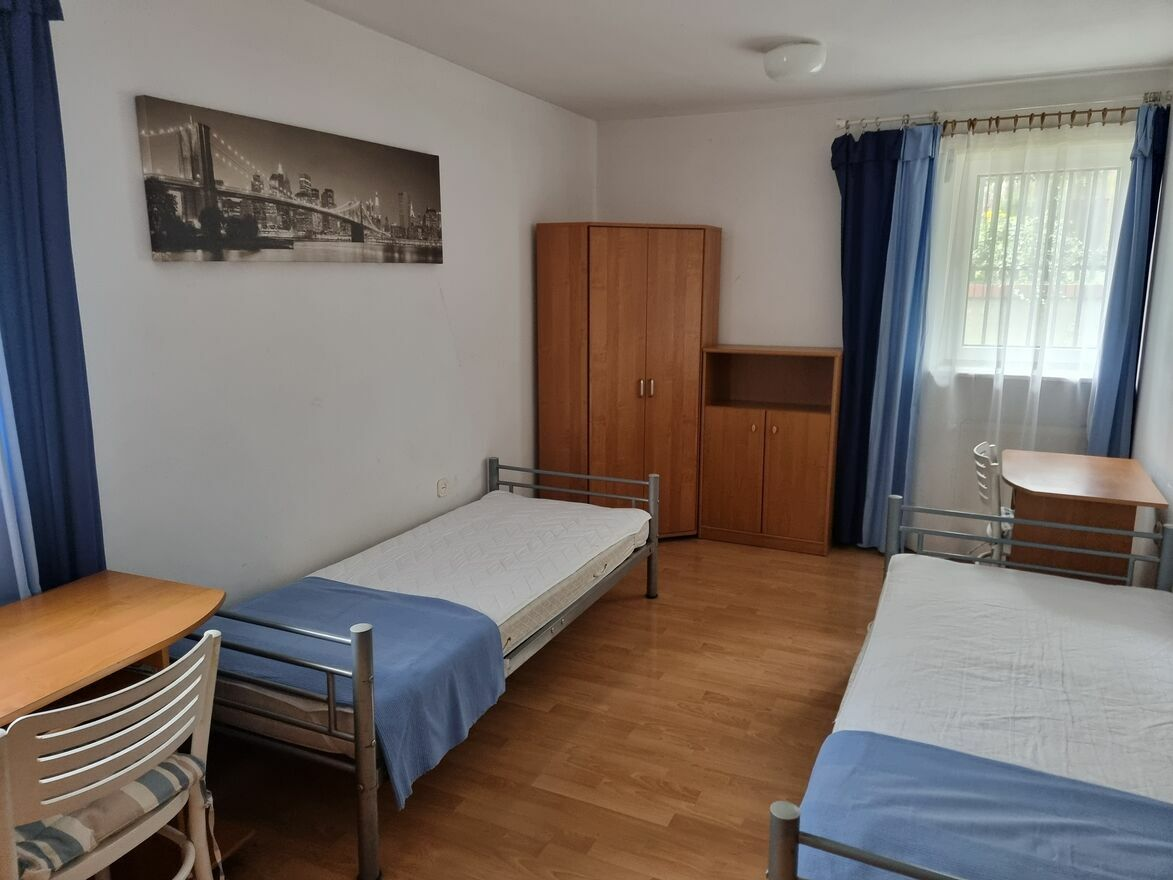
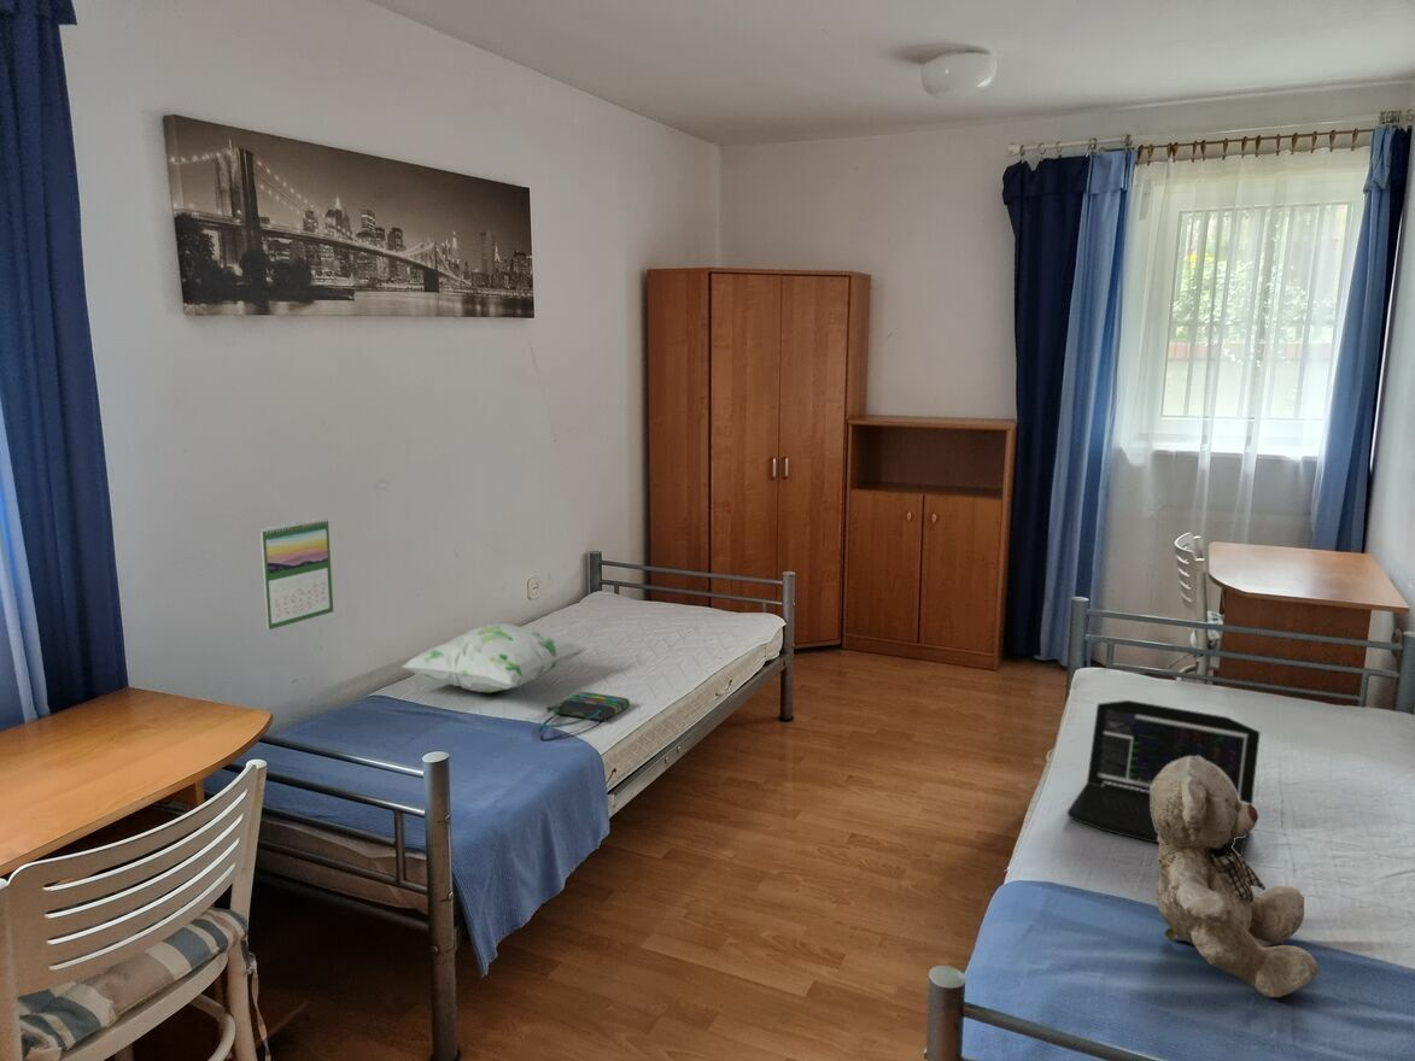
+ decorative pillow (495, 656)
+ calendar (298, 570)
+ teddy bear (1244, 861)
+ laptop (1160, 770)
+ tote bag (574, 713)
